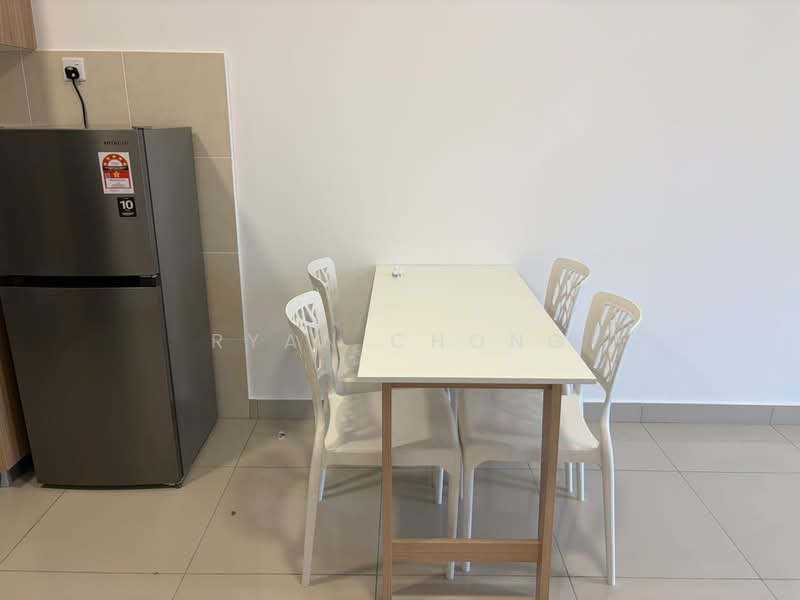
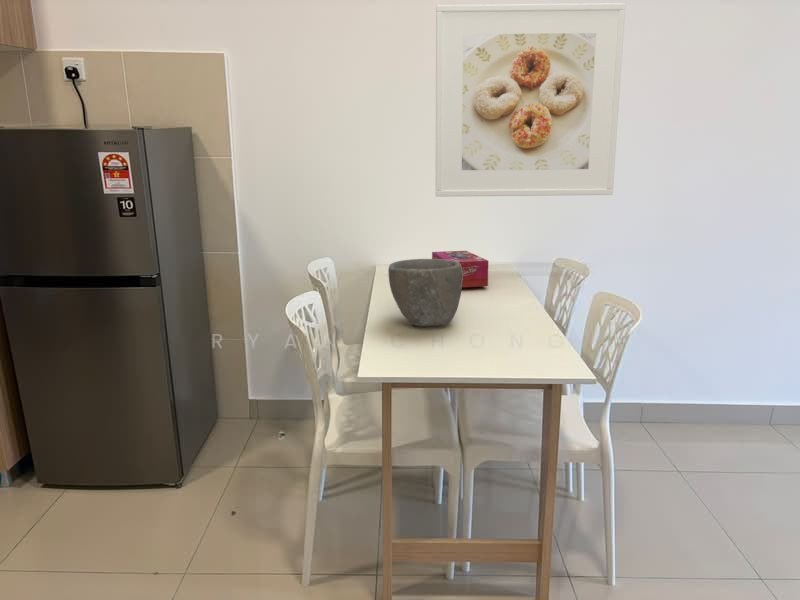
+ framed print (527, 103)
+ tissue box (461, 266)
+ bowl (425, 293)
